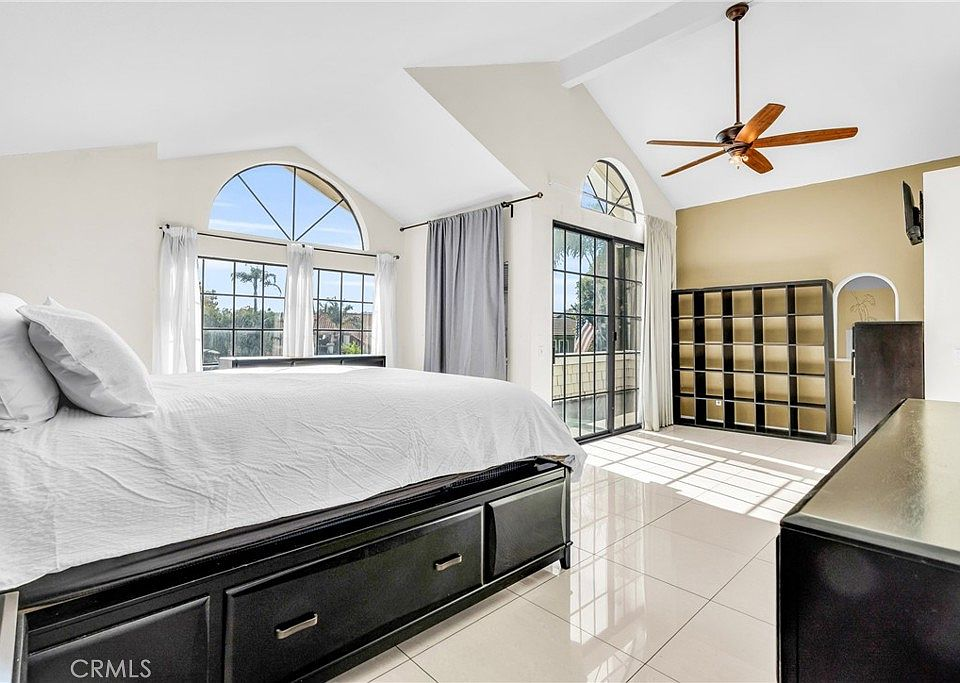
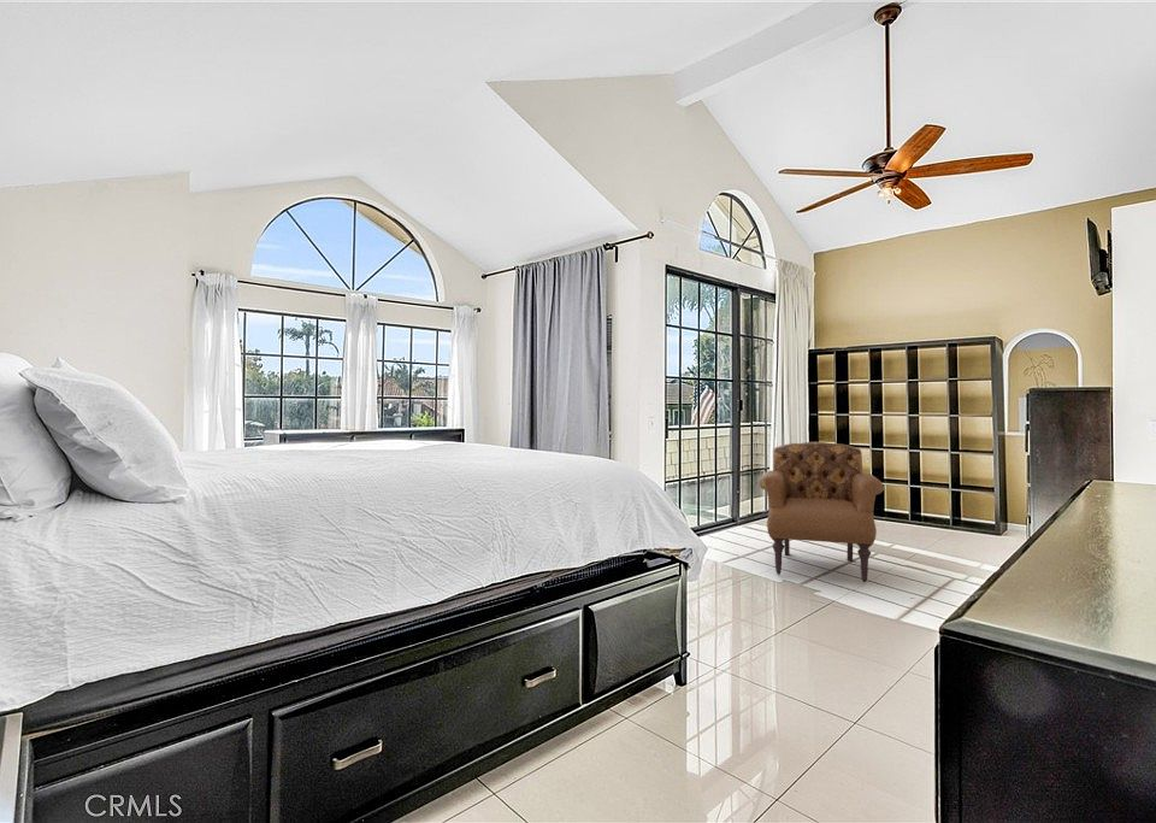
+ armchair (819, 505)
